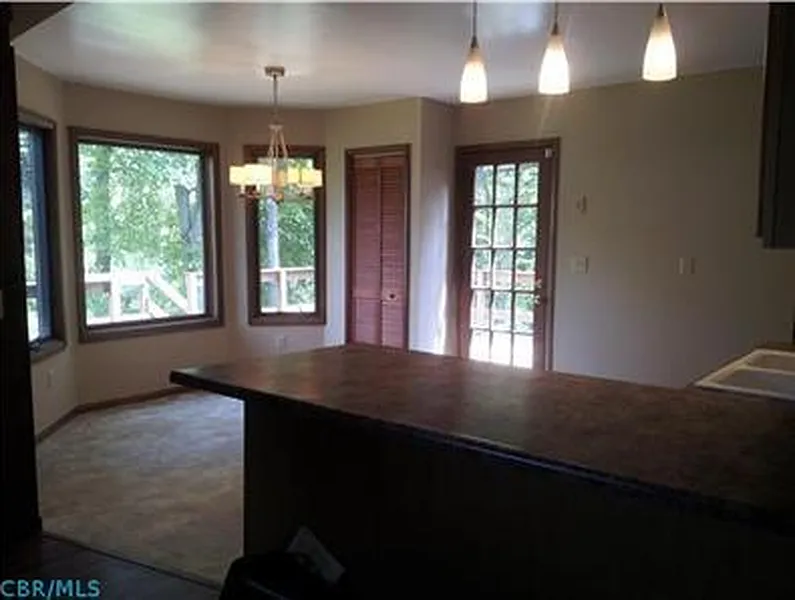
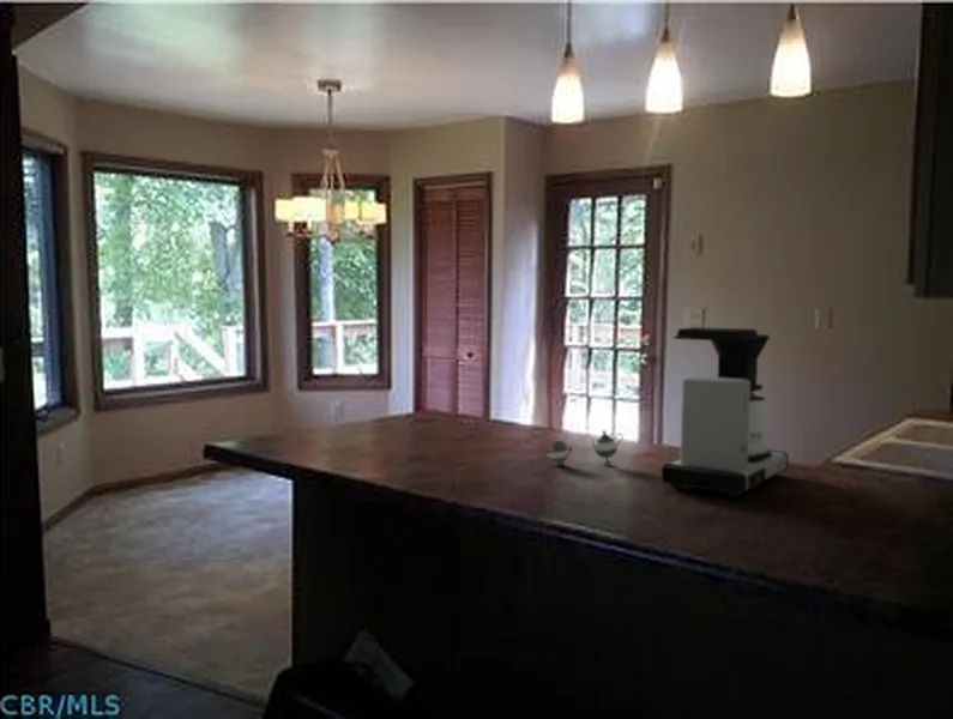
+ teapot (592, 446)
+ coffee maker (729, 404)
